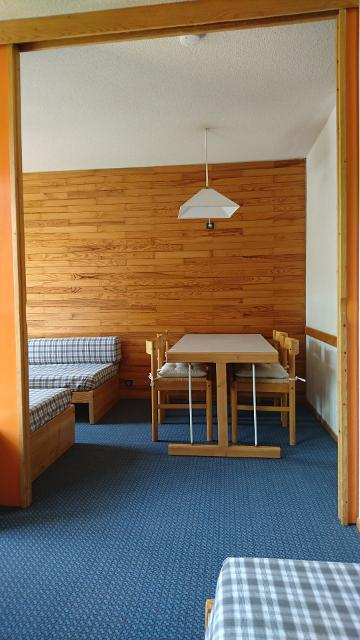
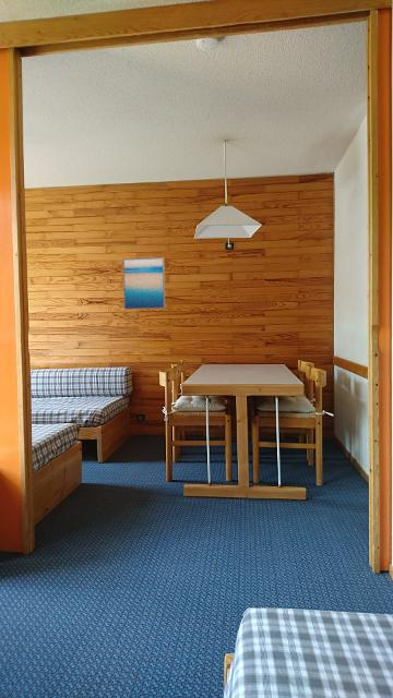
+ wall art (143, 284)
